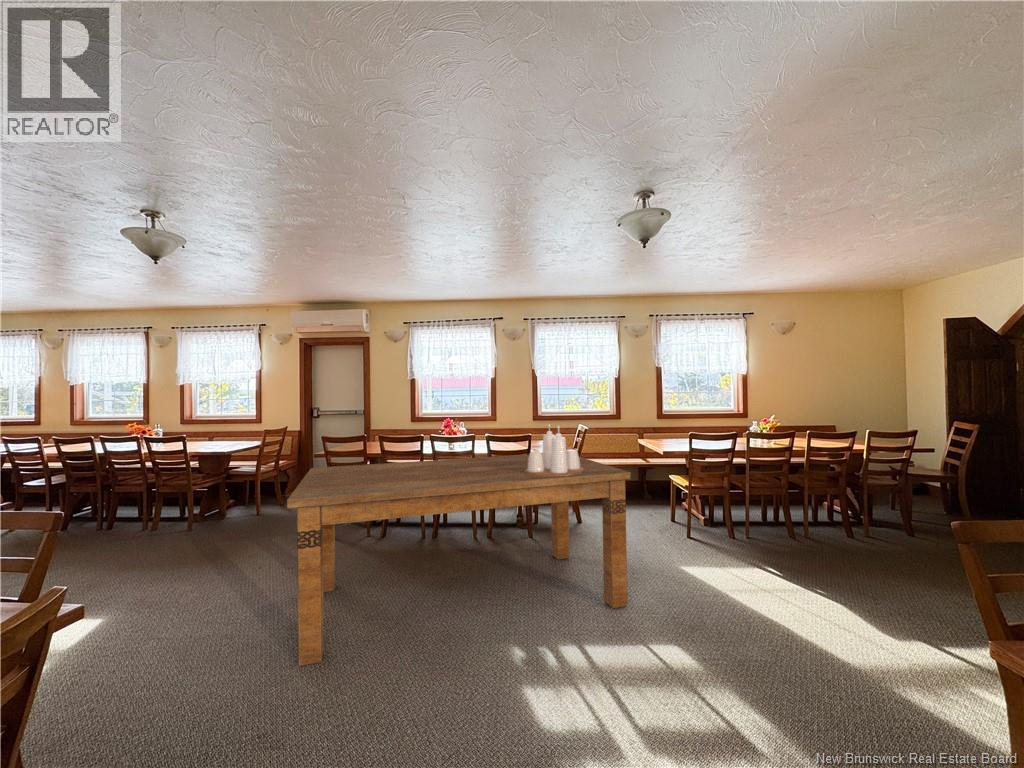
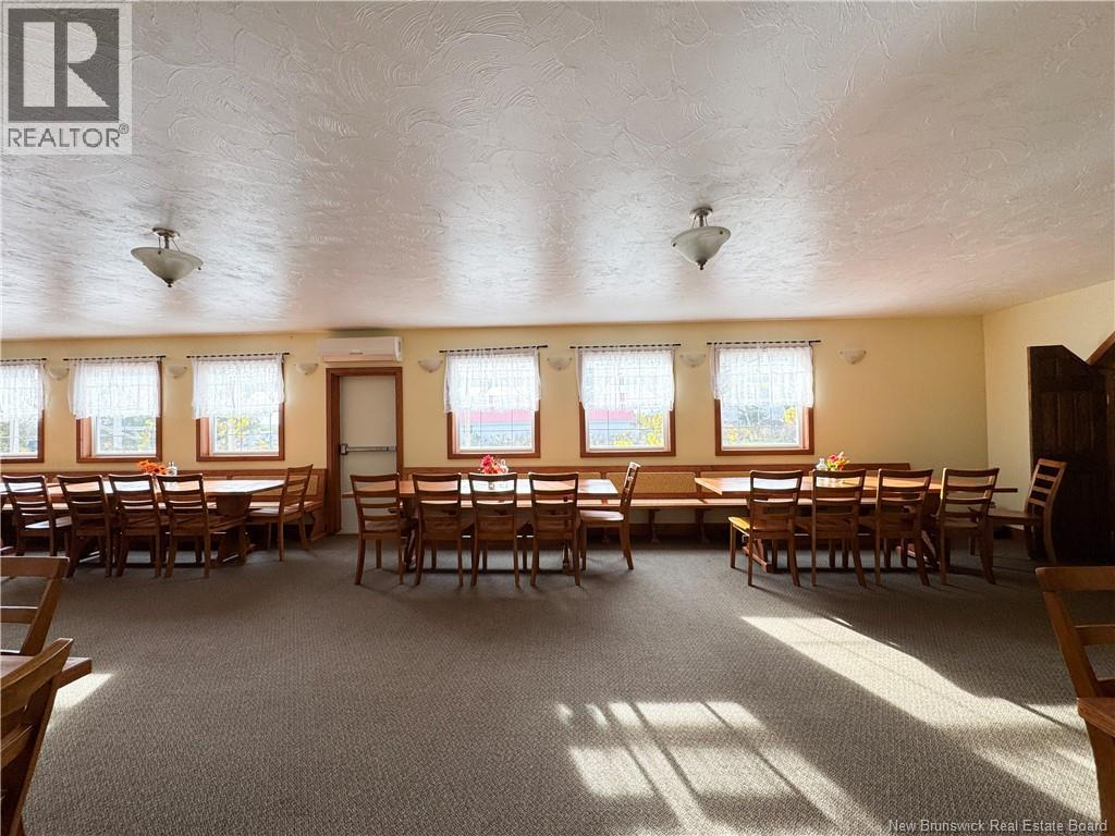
- dining table (462, 511)
- condiment set (554, 448)
